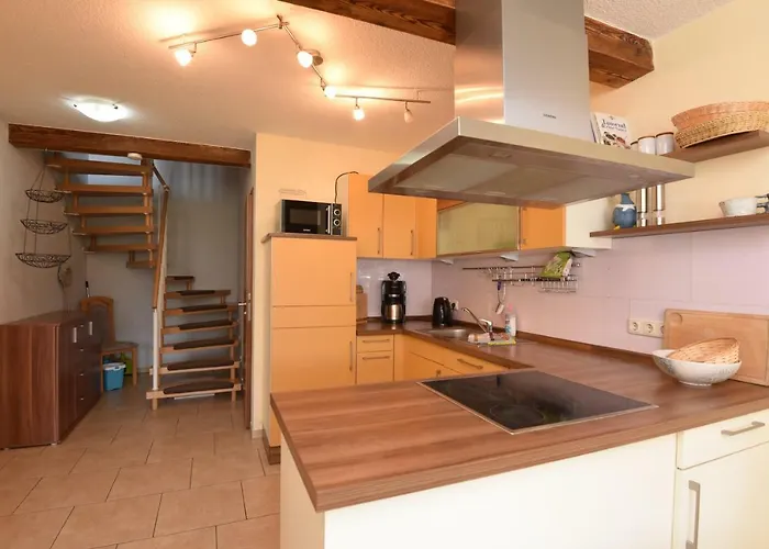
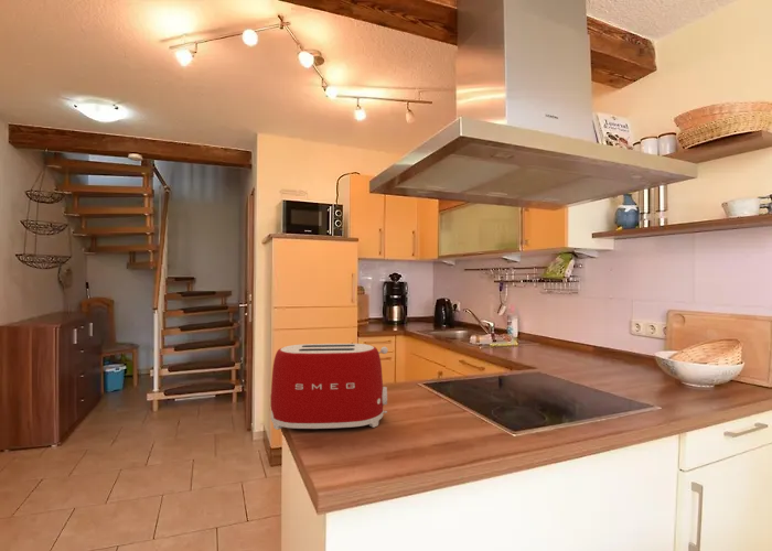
+ toaster (330, 382)
